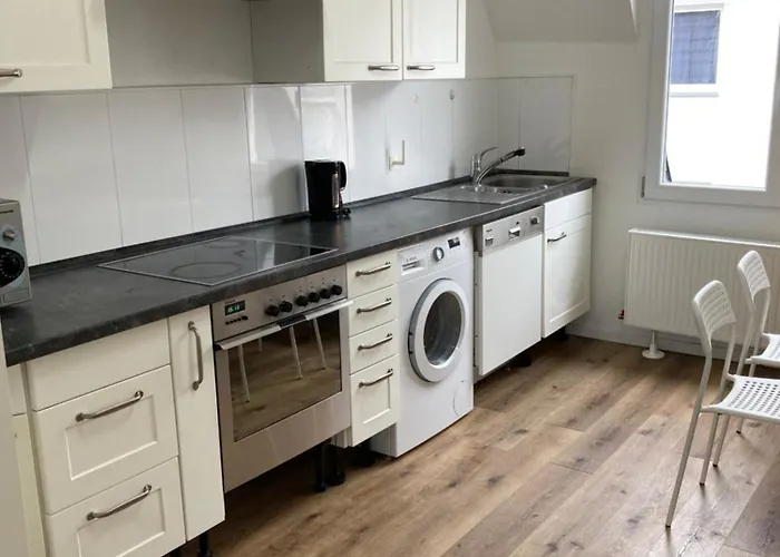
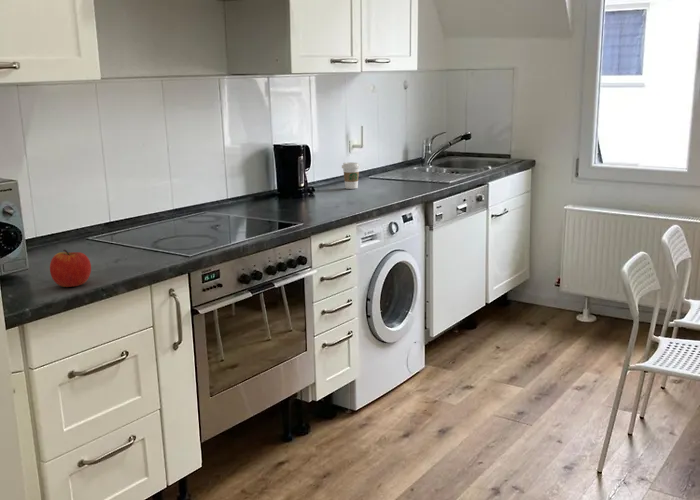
+ apple (70, 266)
+ coffee cup (351, 175)
